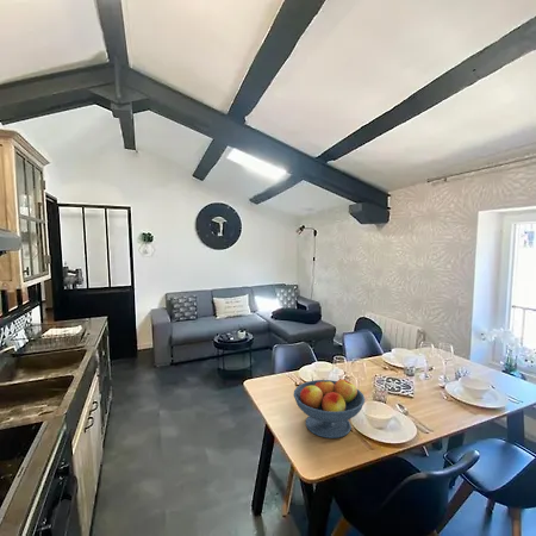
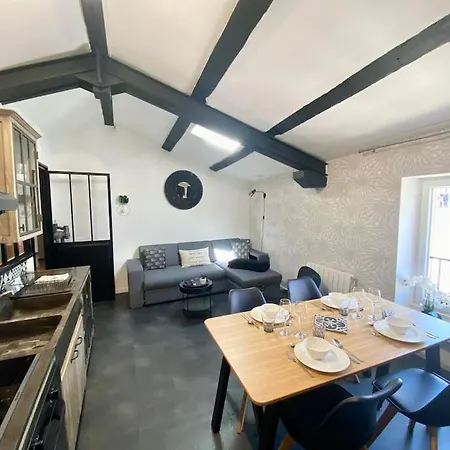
- fruit bowl (328, 404)
